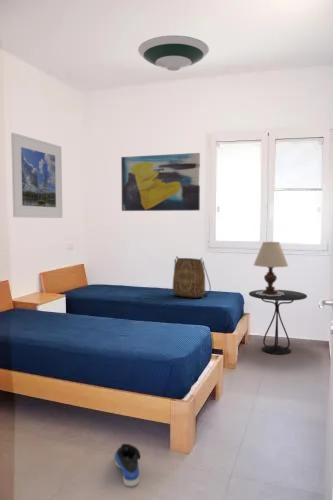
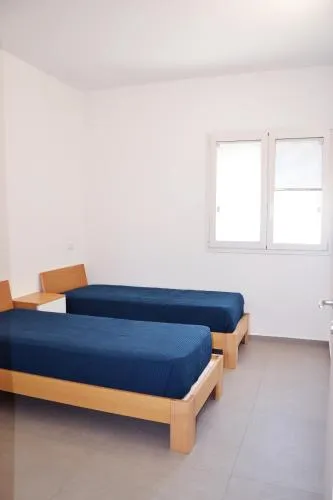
- wall art (159, 183)
- side table (276, 322)
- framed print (39, 179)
- sneaker (126, 455)
- tote bag (189, 276)
- table lamp (270, 267)
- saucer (173, 59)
